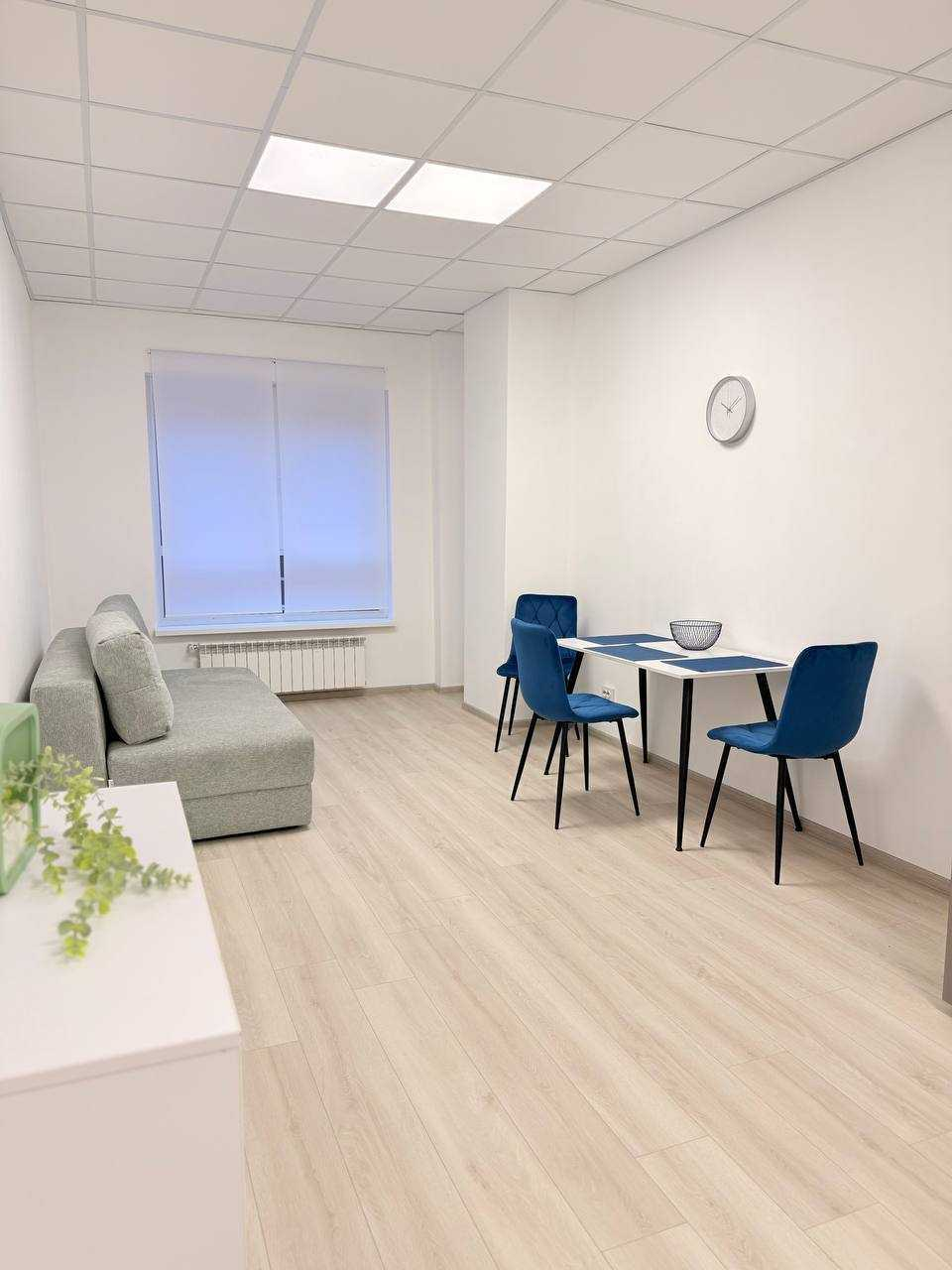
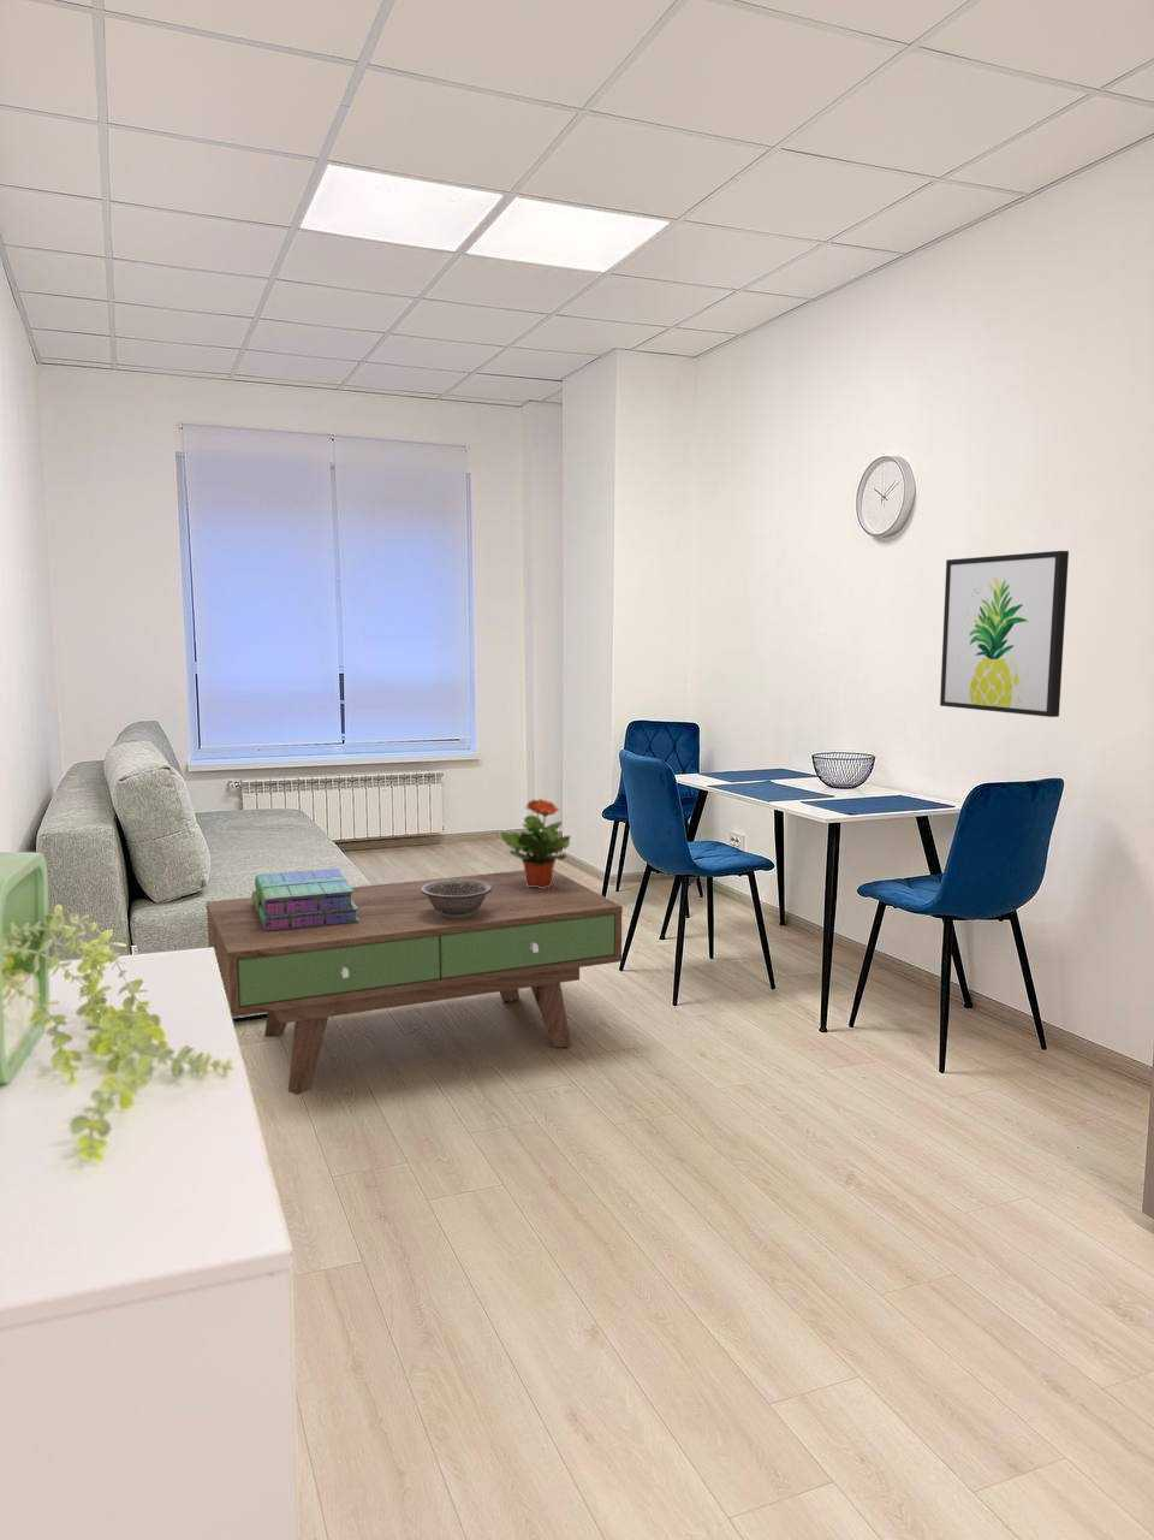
+ potted plant (539, 842)
+ wall art (999, 634)
+ coffee table (415, 973)
+ decorative bowl (457, 900)
+ stack of books (303, 896)
